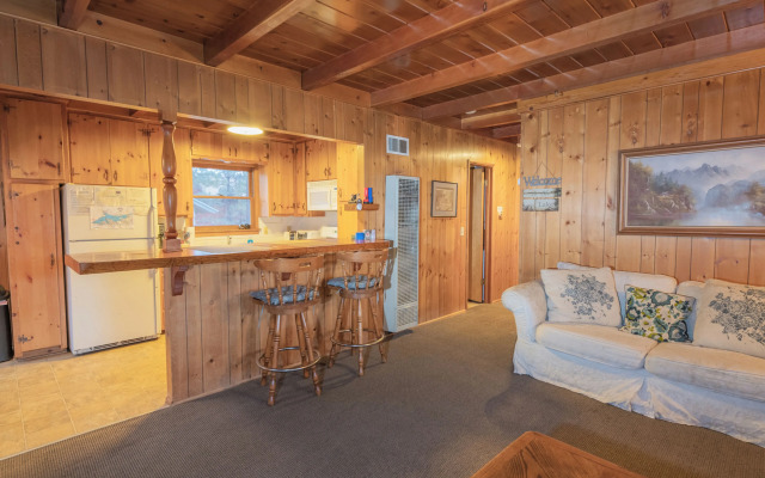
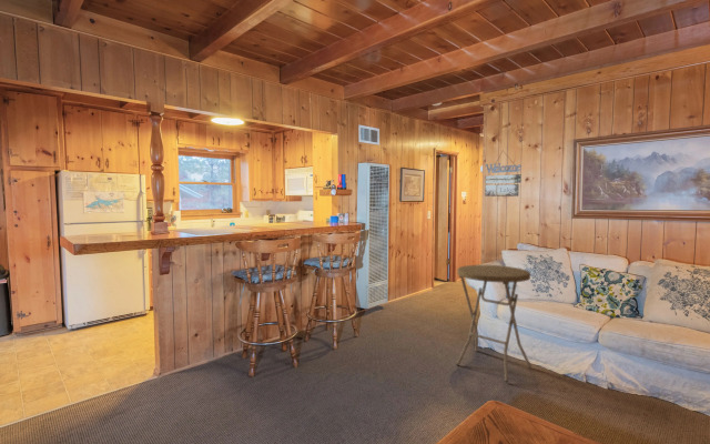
+ side table (496, 303)
